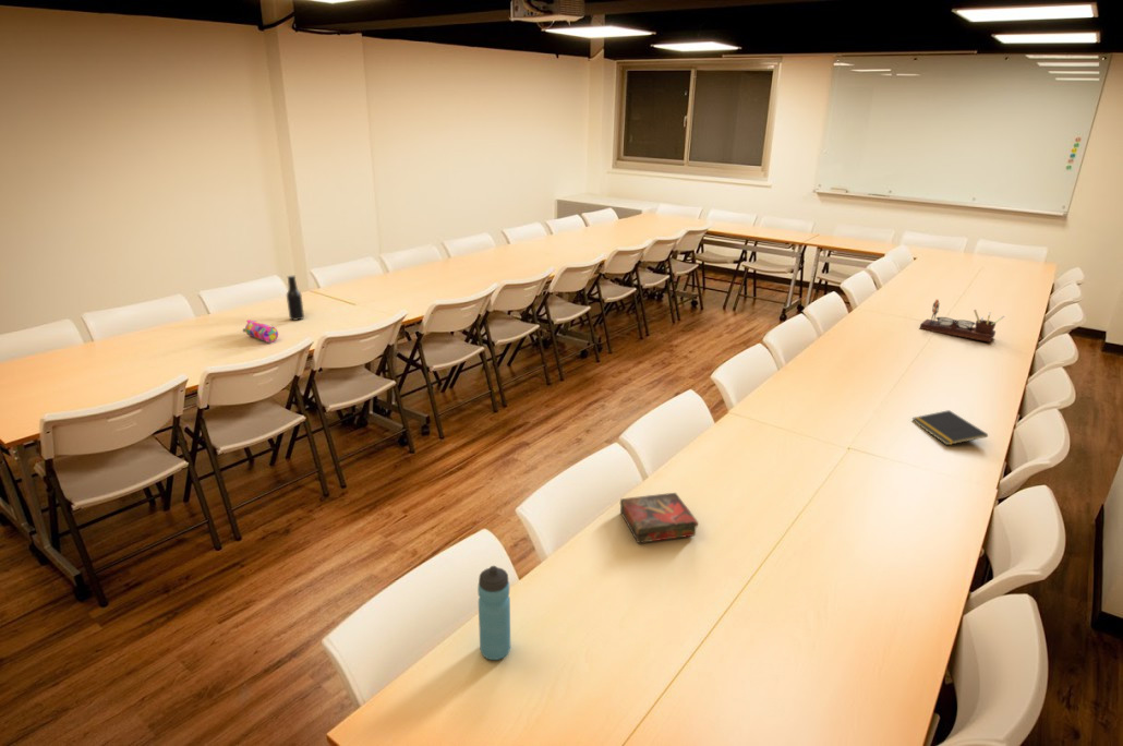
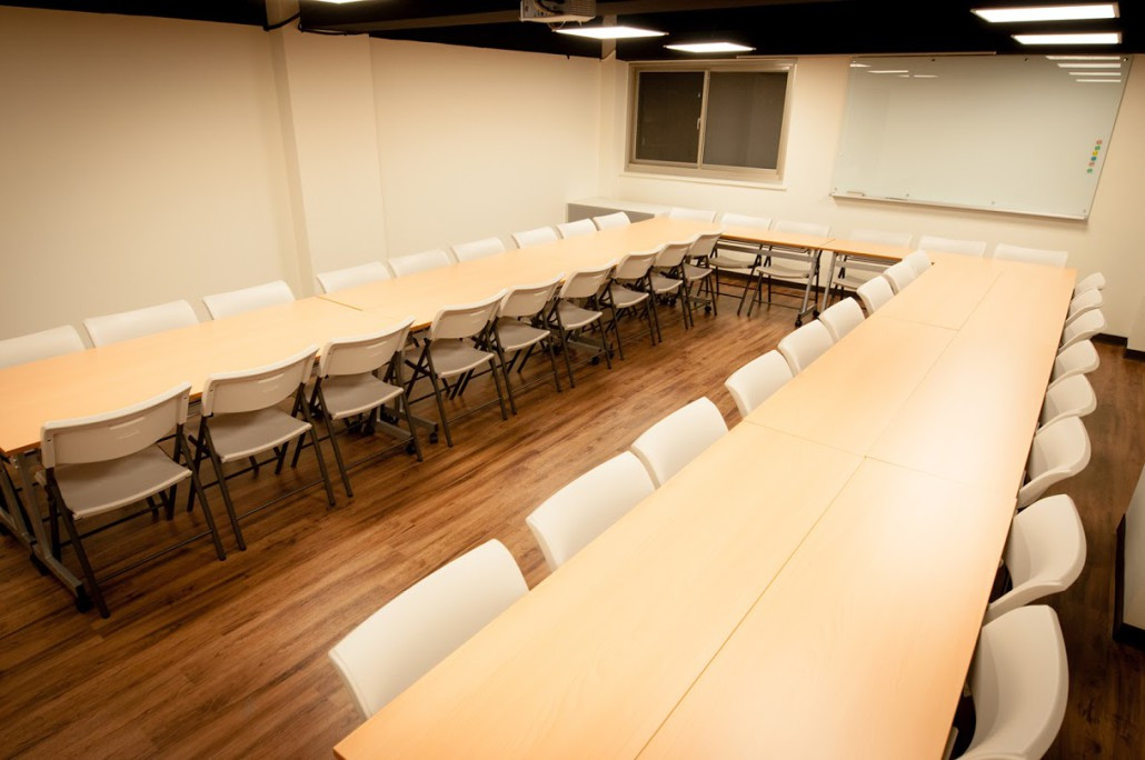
- beer bottle (293, 297)
- pencil case (261, 330)
- notepad (947, 426)
- book (657, 517)
- water bottle (494, 610)
- desk organizer (962, 320)
